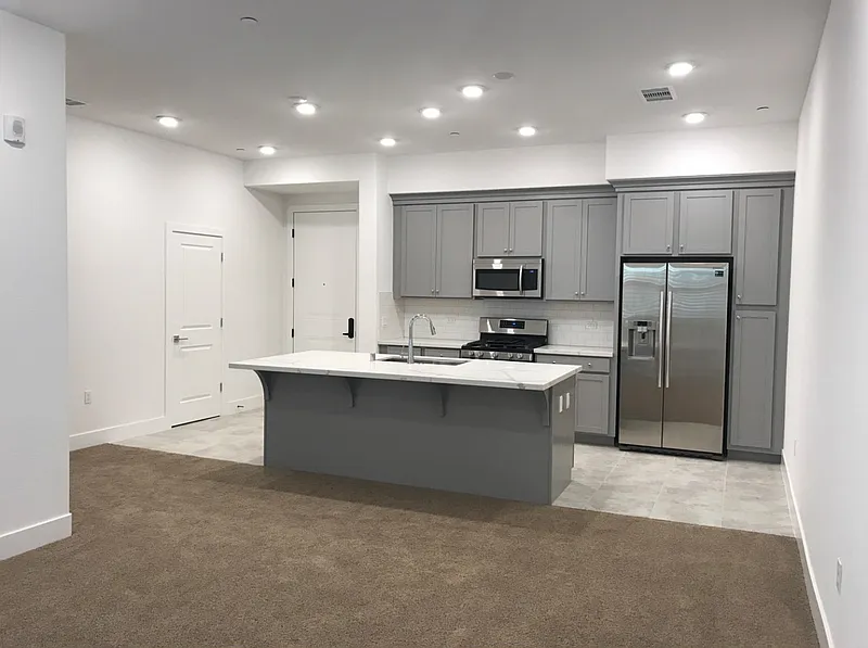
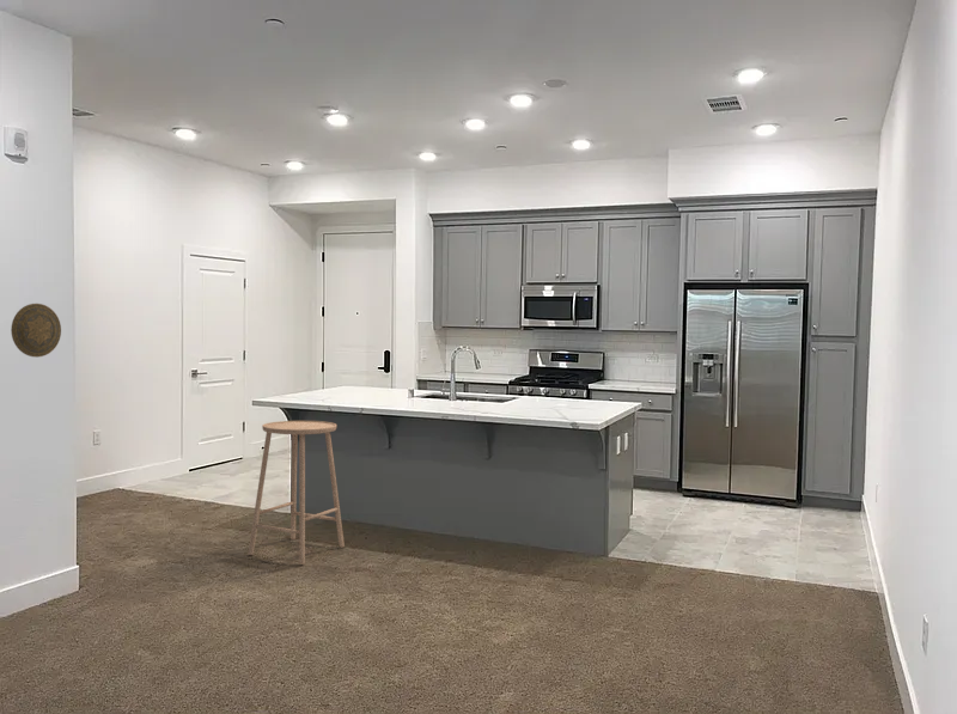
+ decorative plate (38, 330)
+ stool (299, 488)
